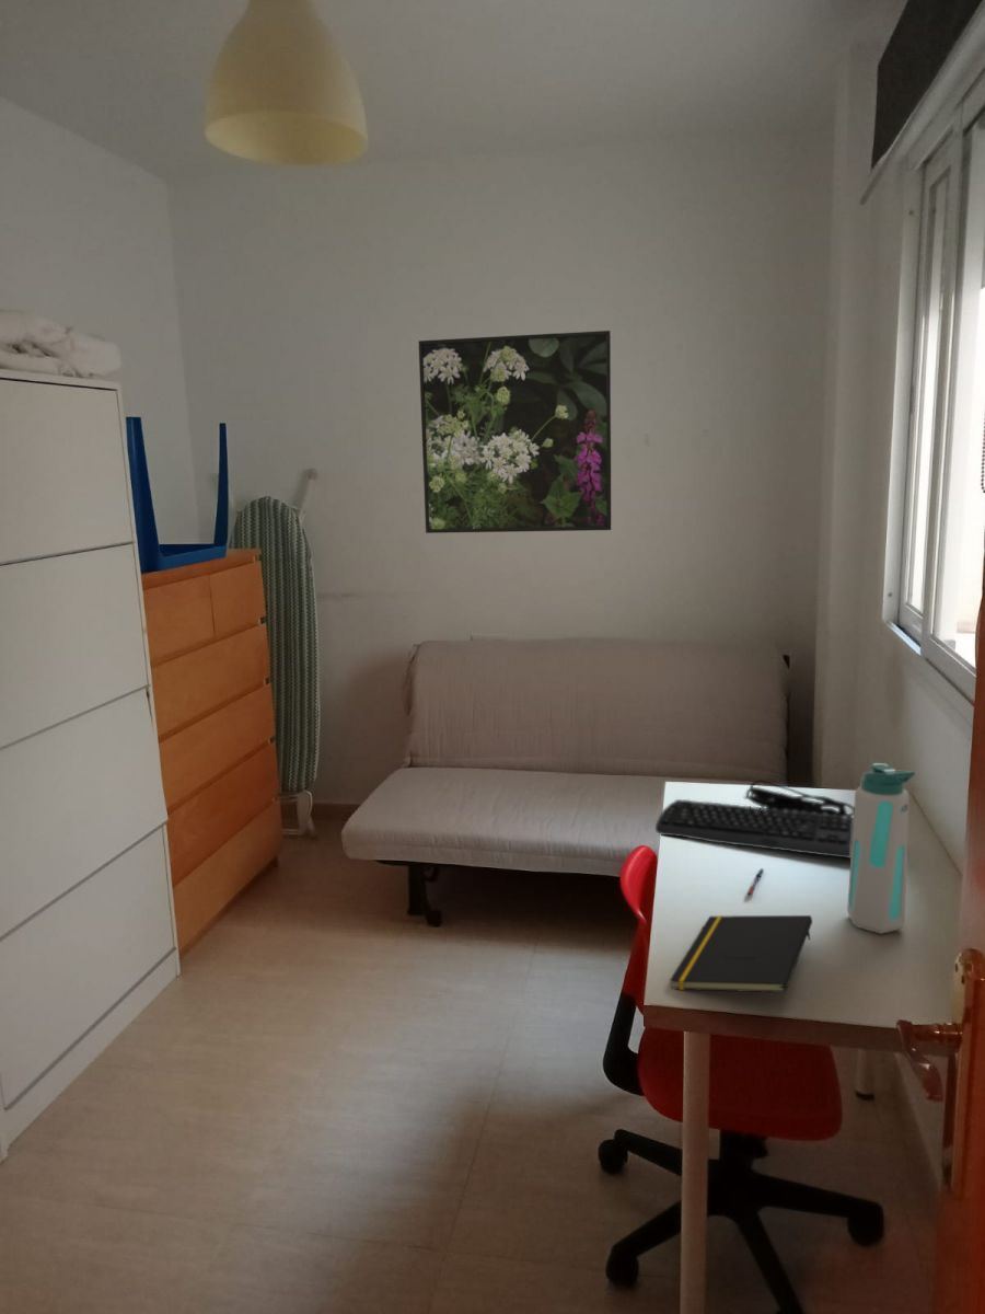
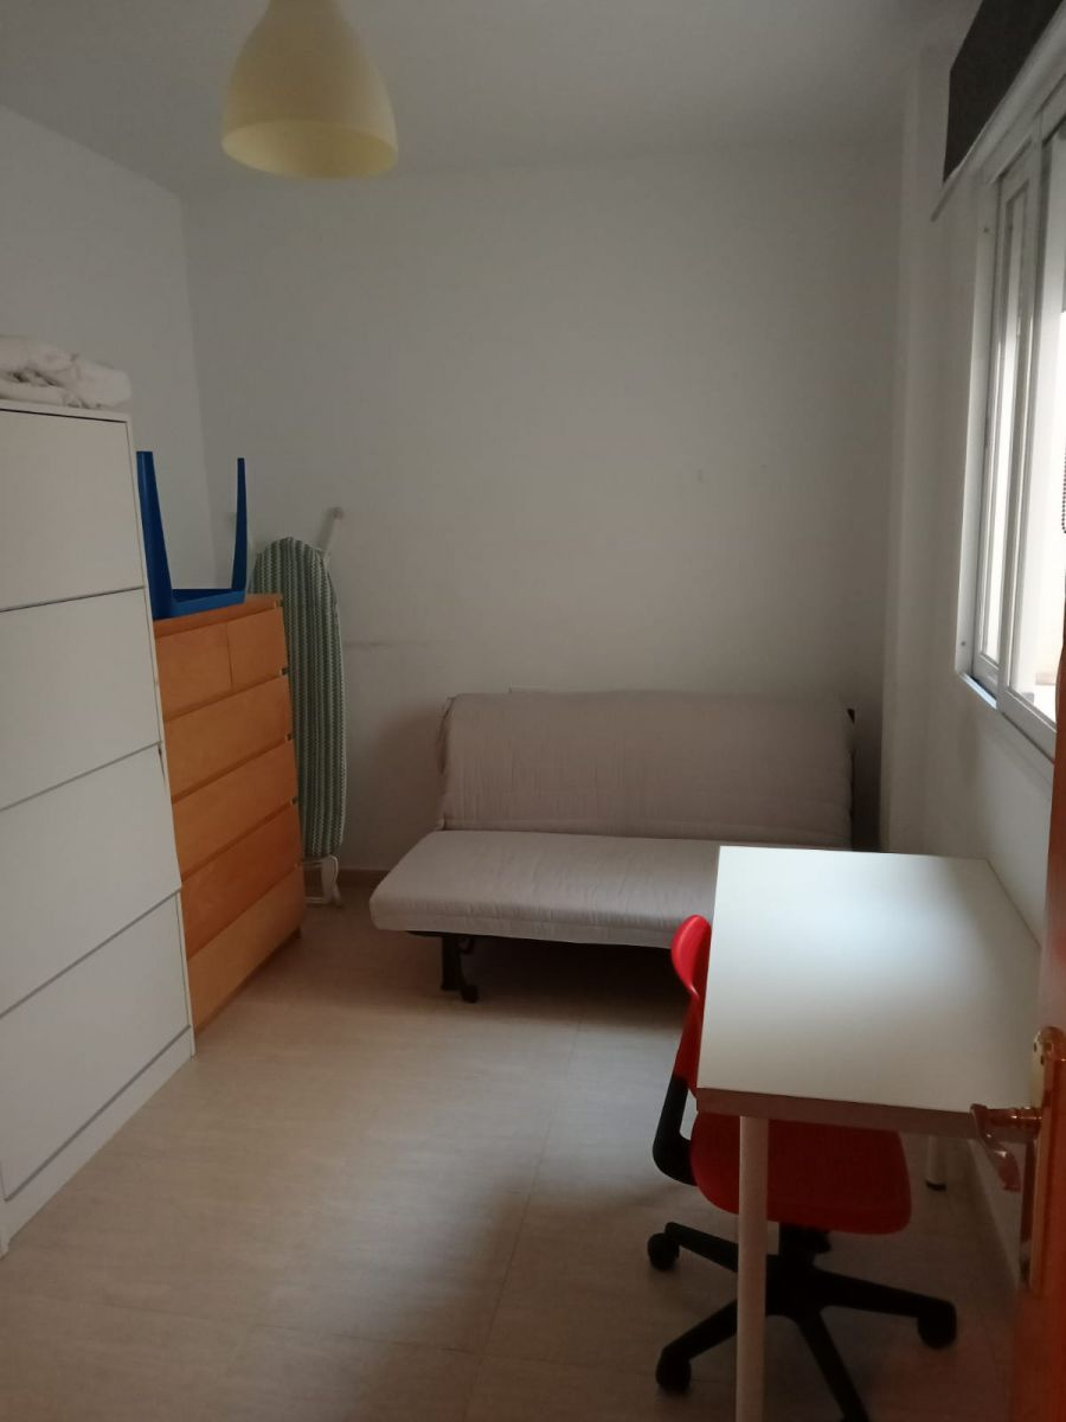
- pen (755, 880)
- notepad (743, 950)
- keyboard (776, 810)
- water bottle (882, 845)
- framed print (514, 435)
